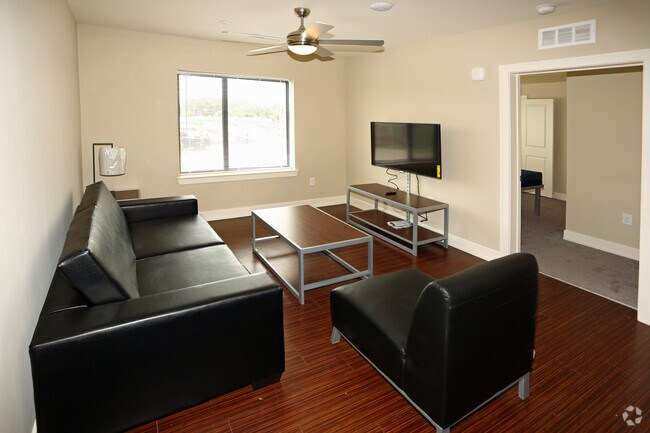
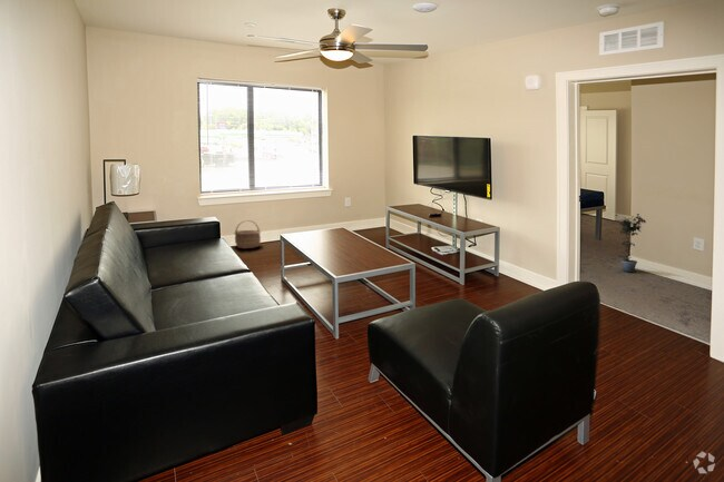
+ wicker basket (247, 234)
+ potted plant (629, 243)
